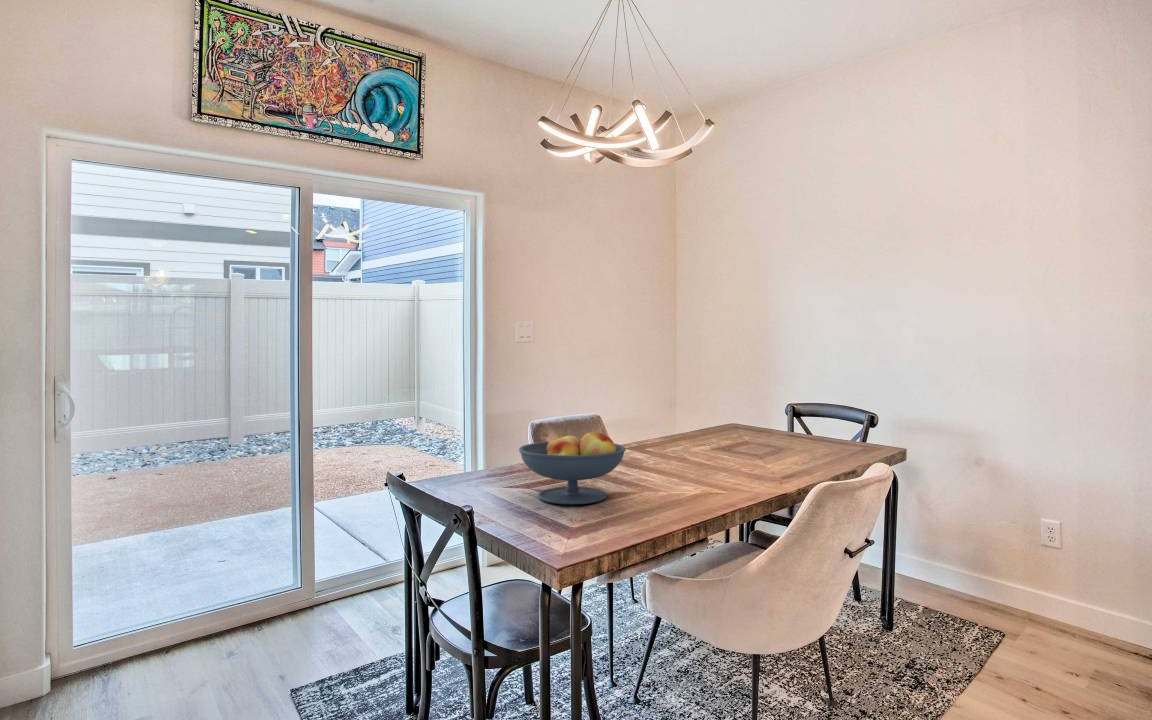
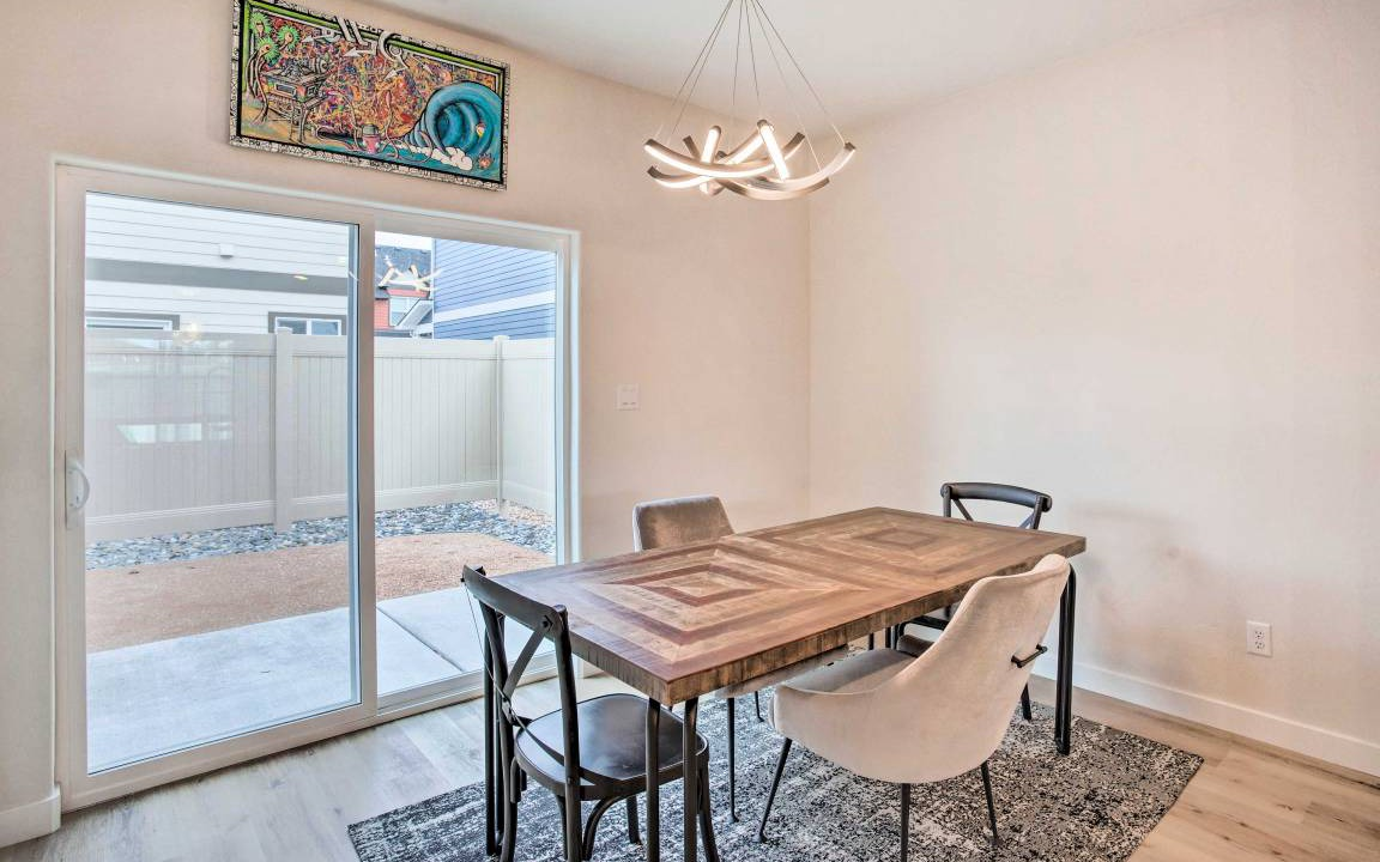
- fruit bowl (572, 463)
